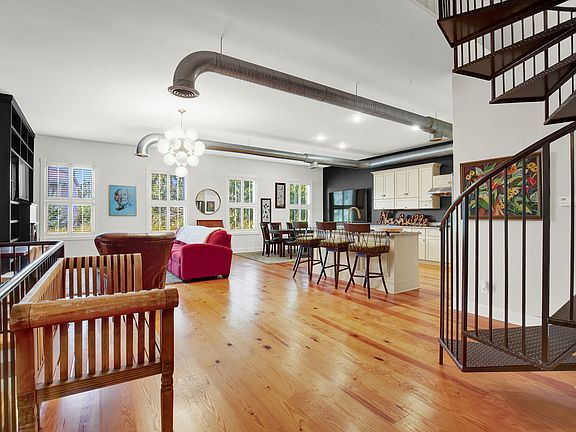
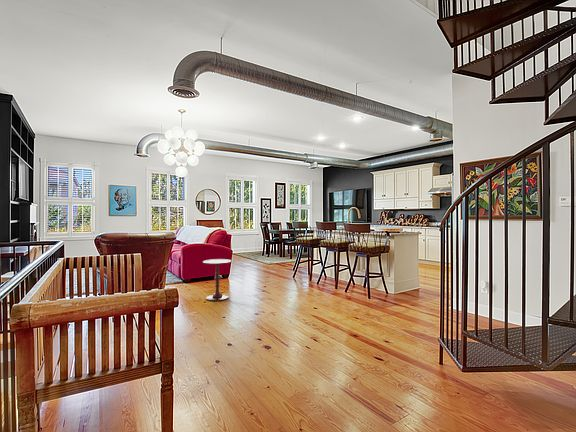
+ side table (217, 279)
